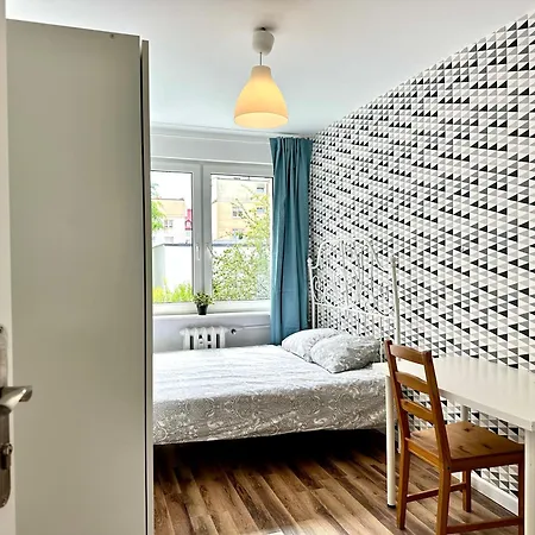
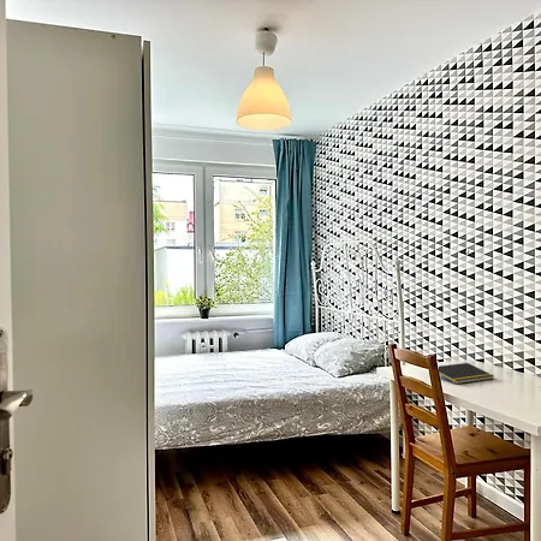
+ notepad (462, 373)
